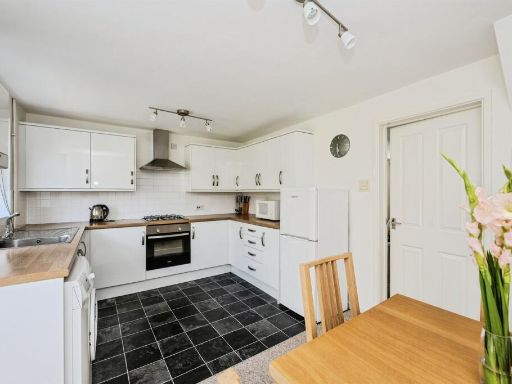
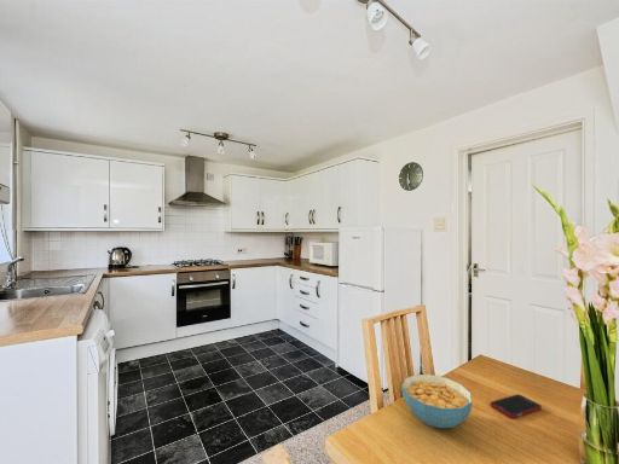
+ cereal bowl (435, 405)
+ cell phone (515, 405)
